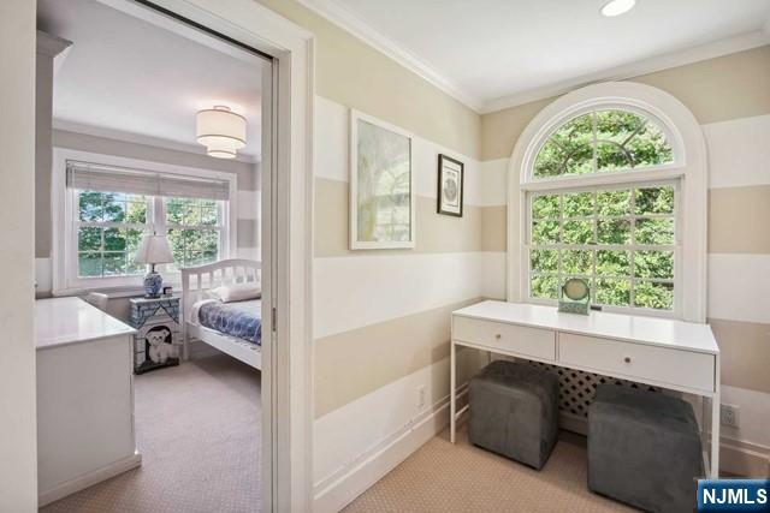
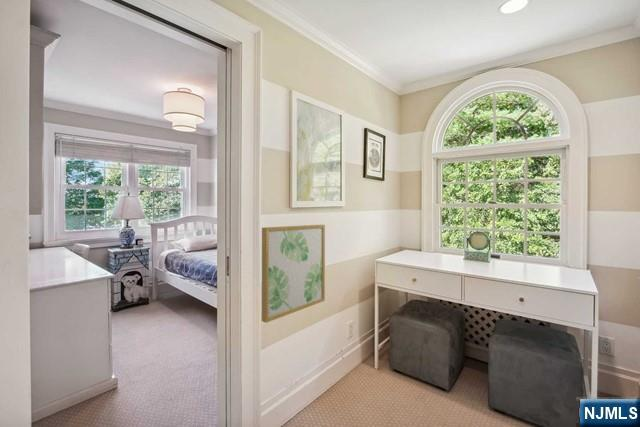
+ wall art (296, 268)
